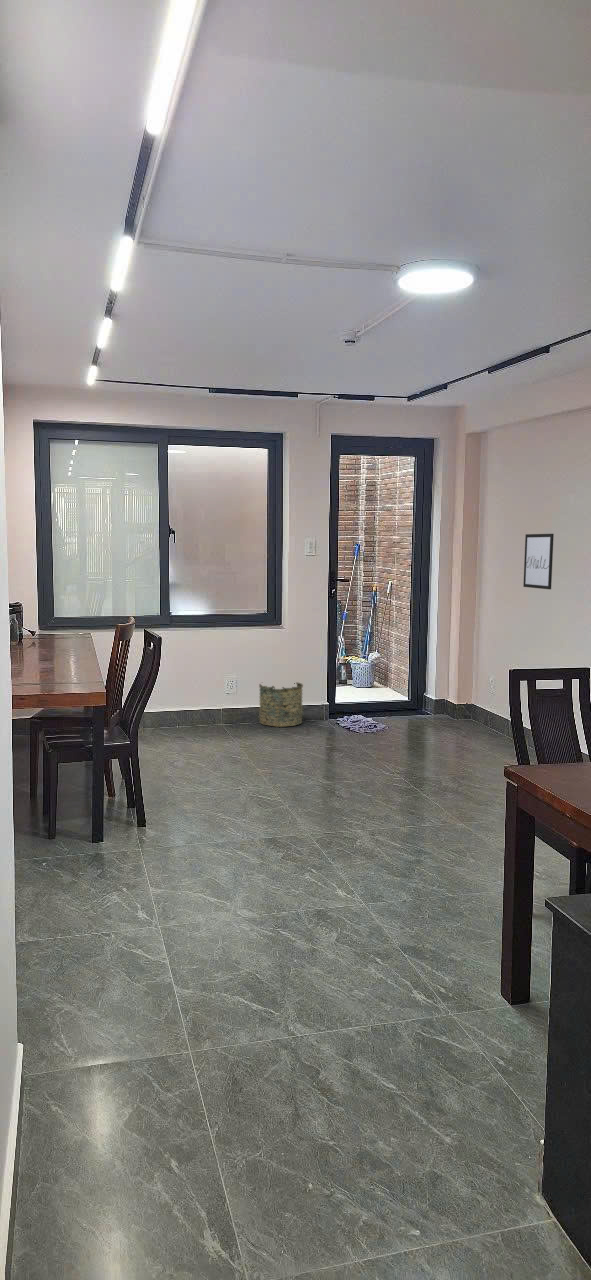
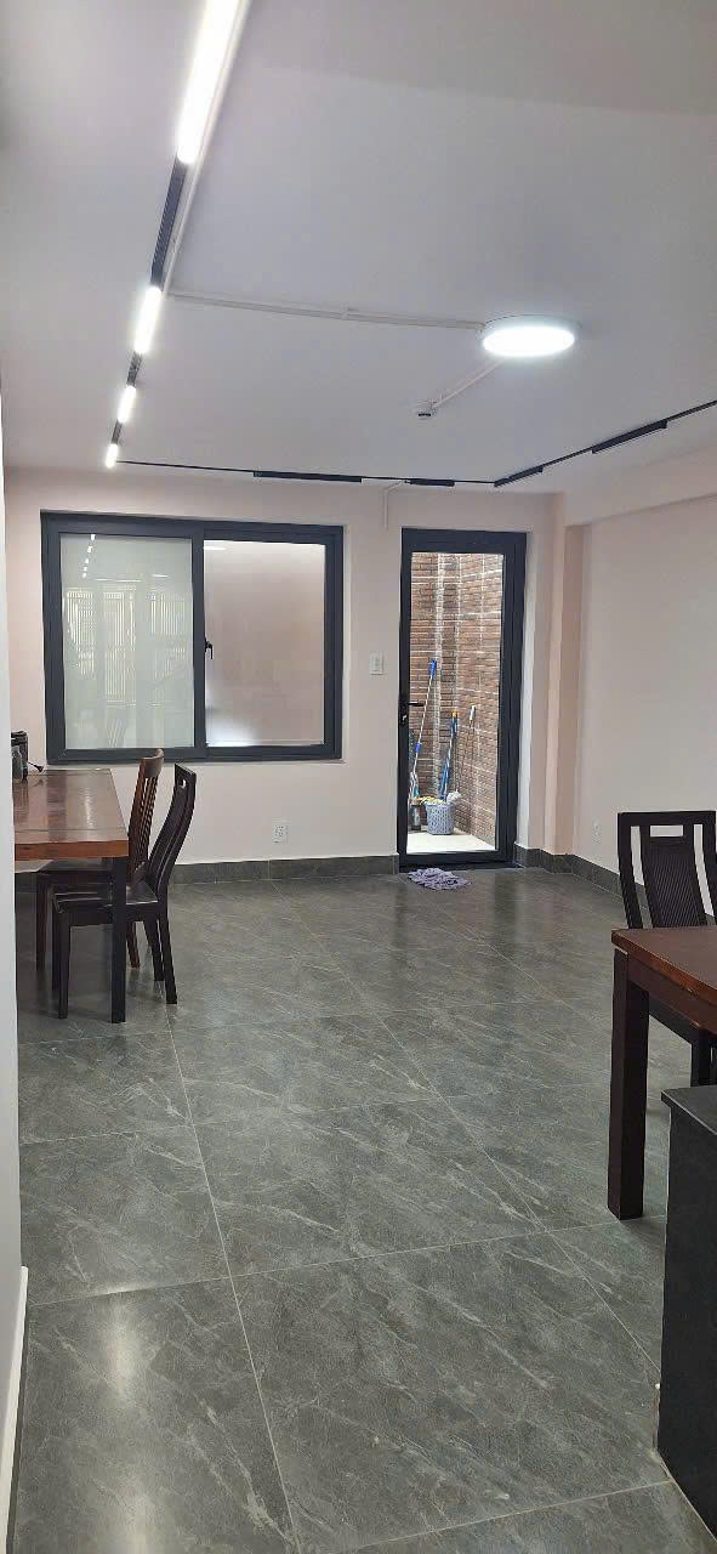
- wall art (538, 561)
- bucket (281, 702)
